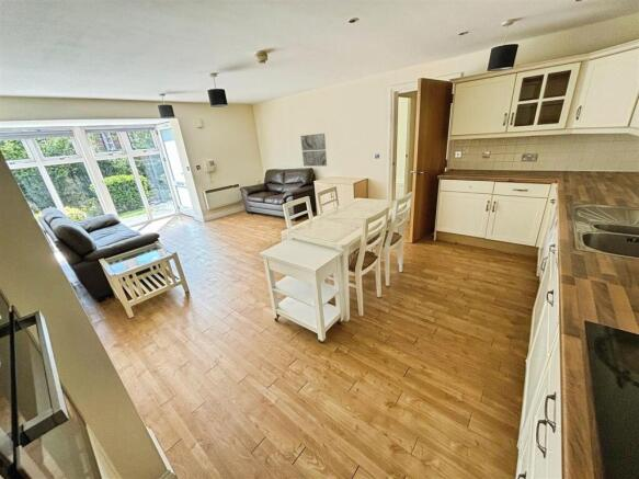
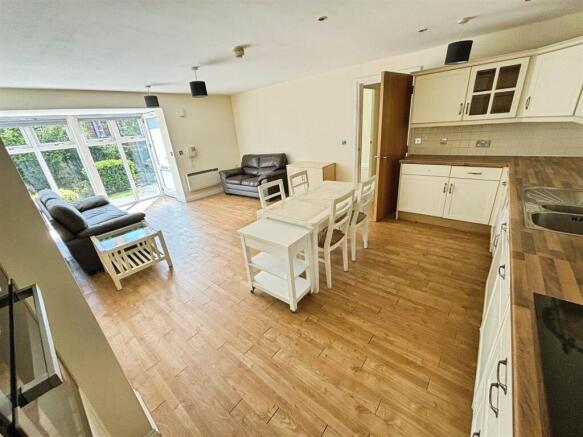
- wall art (313, 149)
